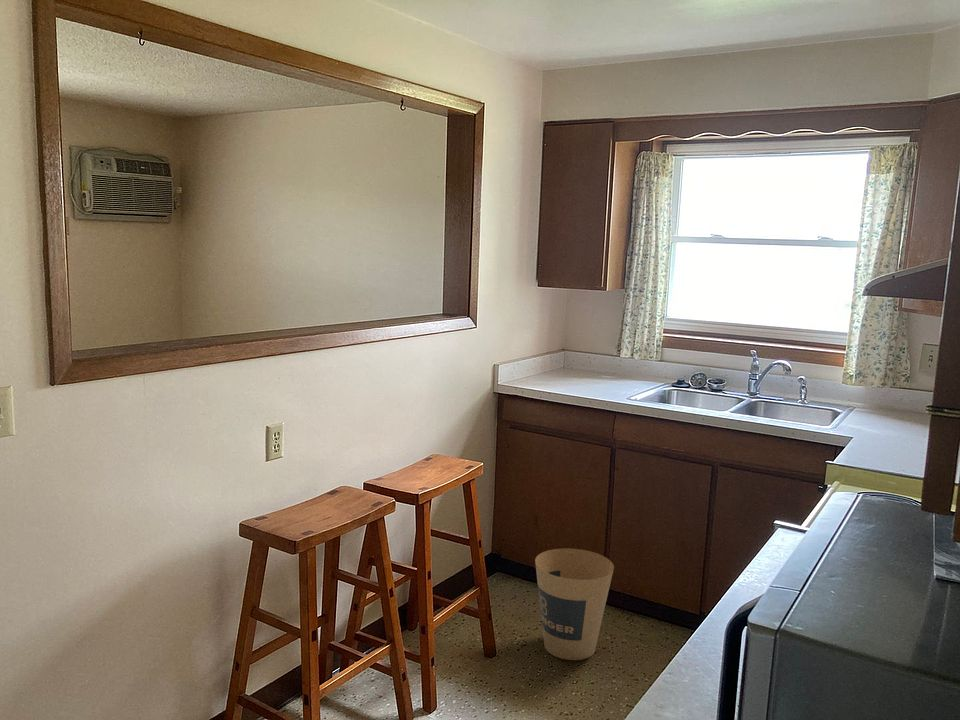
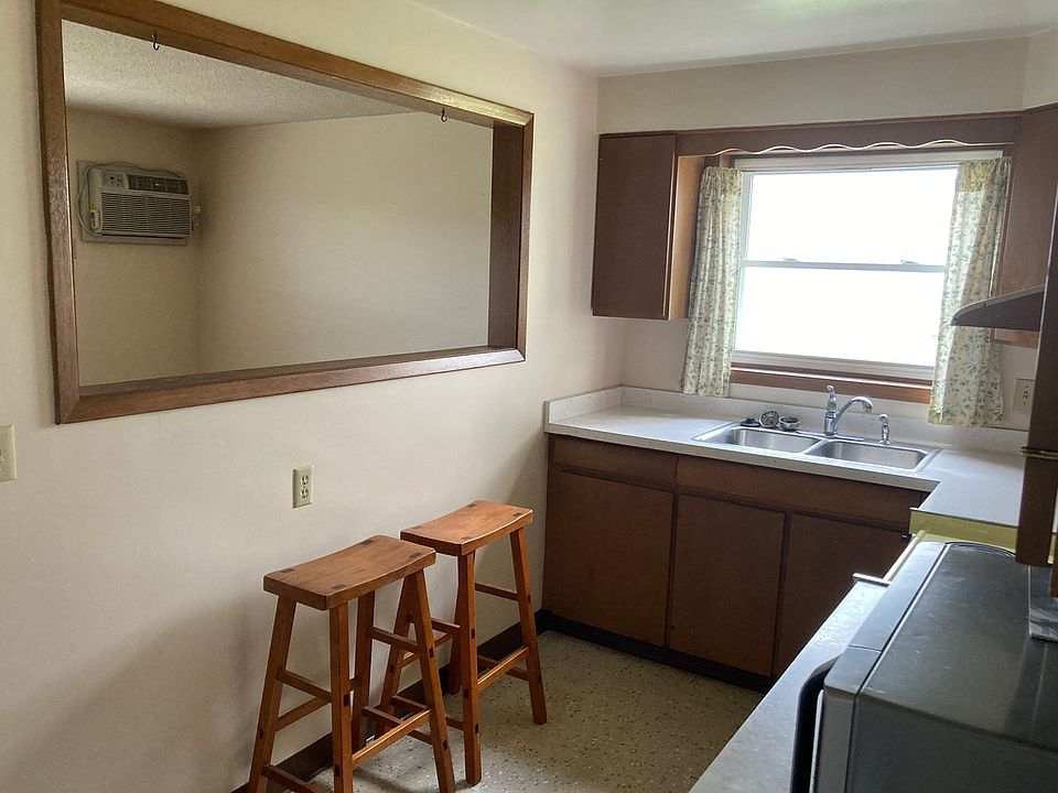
- trash can (571, 605)
